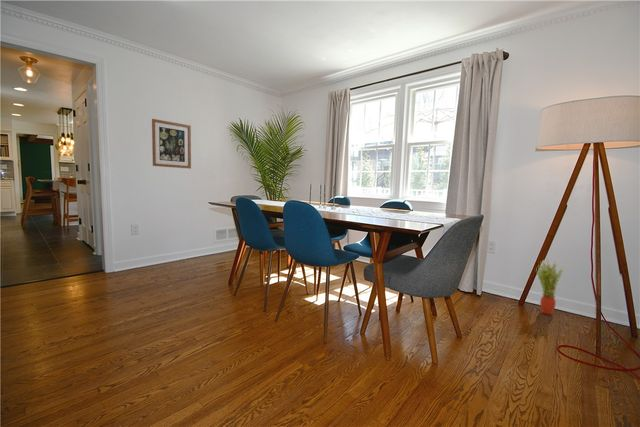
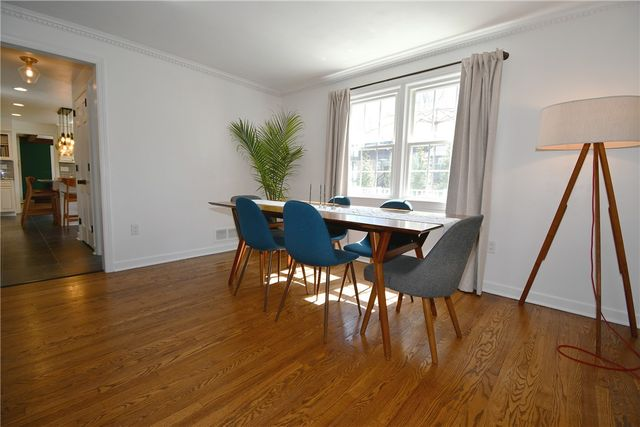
- potted plant (546, 287)
- wall art (172, 145)
